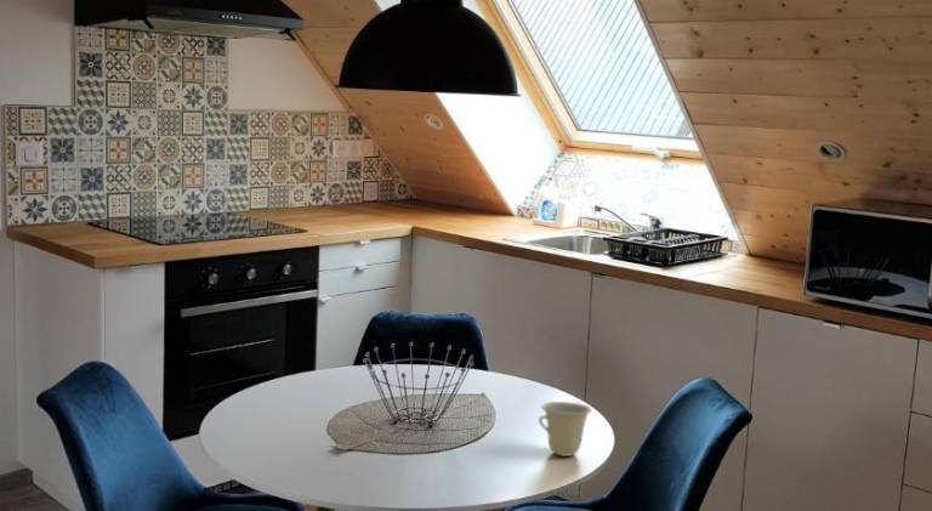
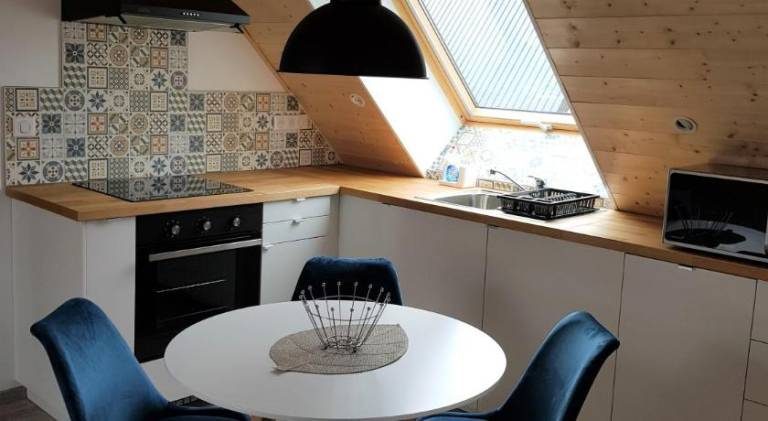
- cup (564, 430)
